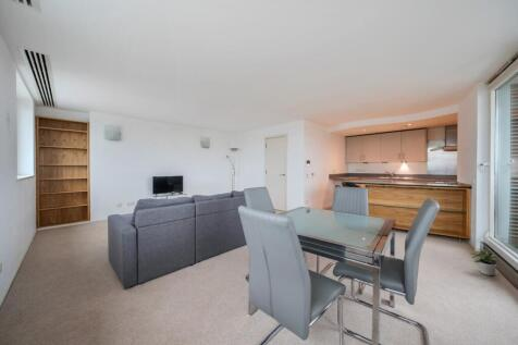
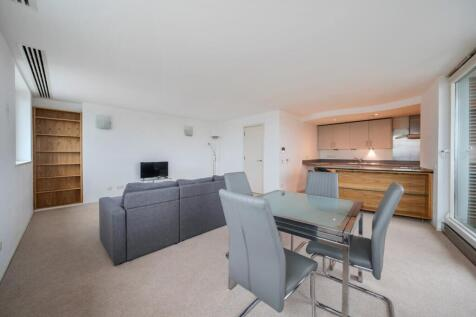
- potted plant (483, 261)
